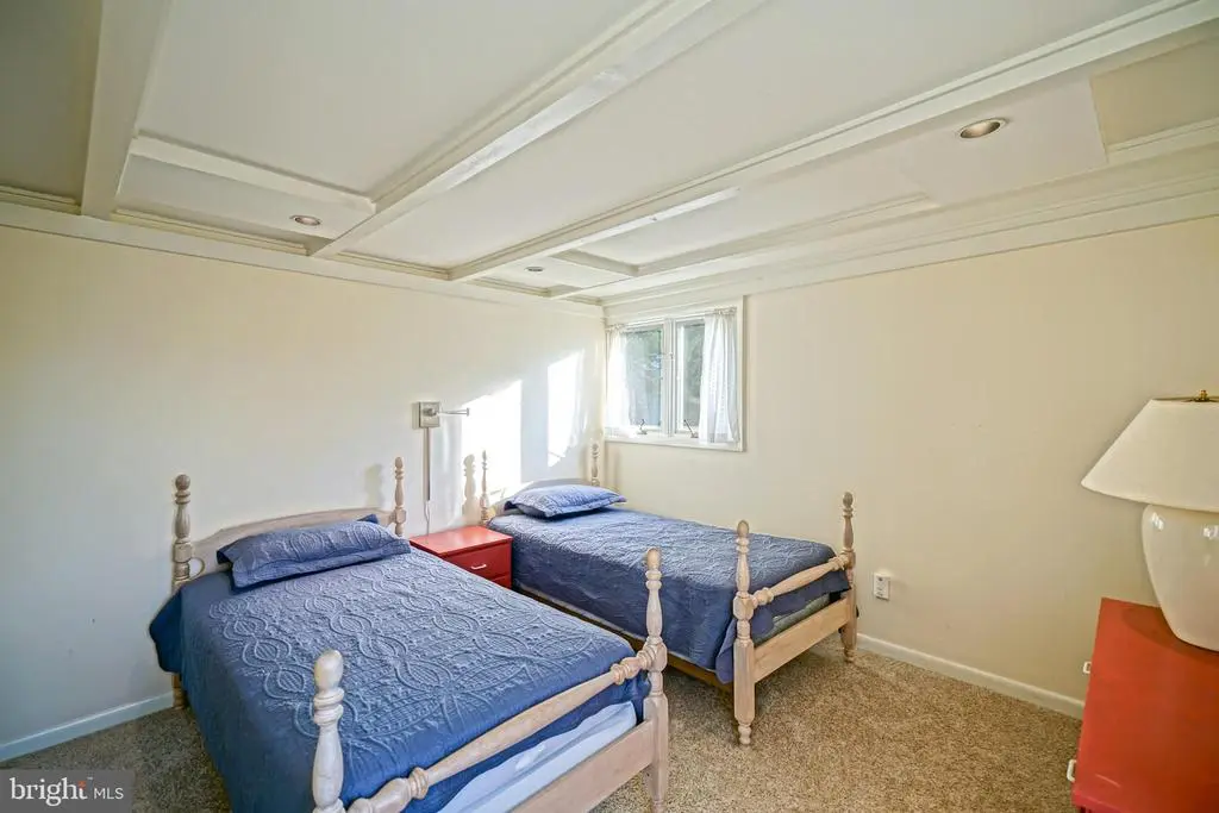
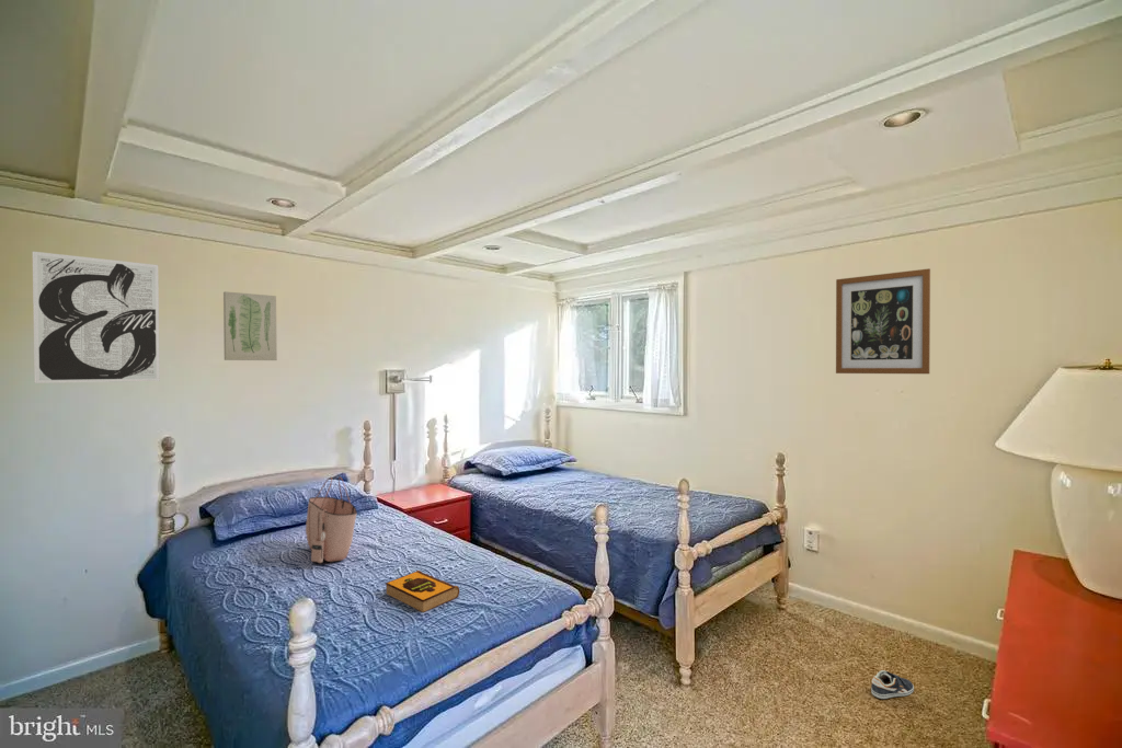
+ wall art (250, 326)
+ sneaker (893, 682)
+ wall art (100, 320)
+ tote bag (329, 515)
+ wall art (880, 323)
+ hardback book (422, 589)
